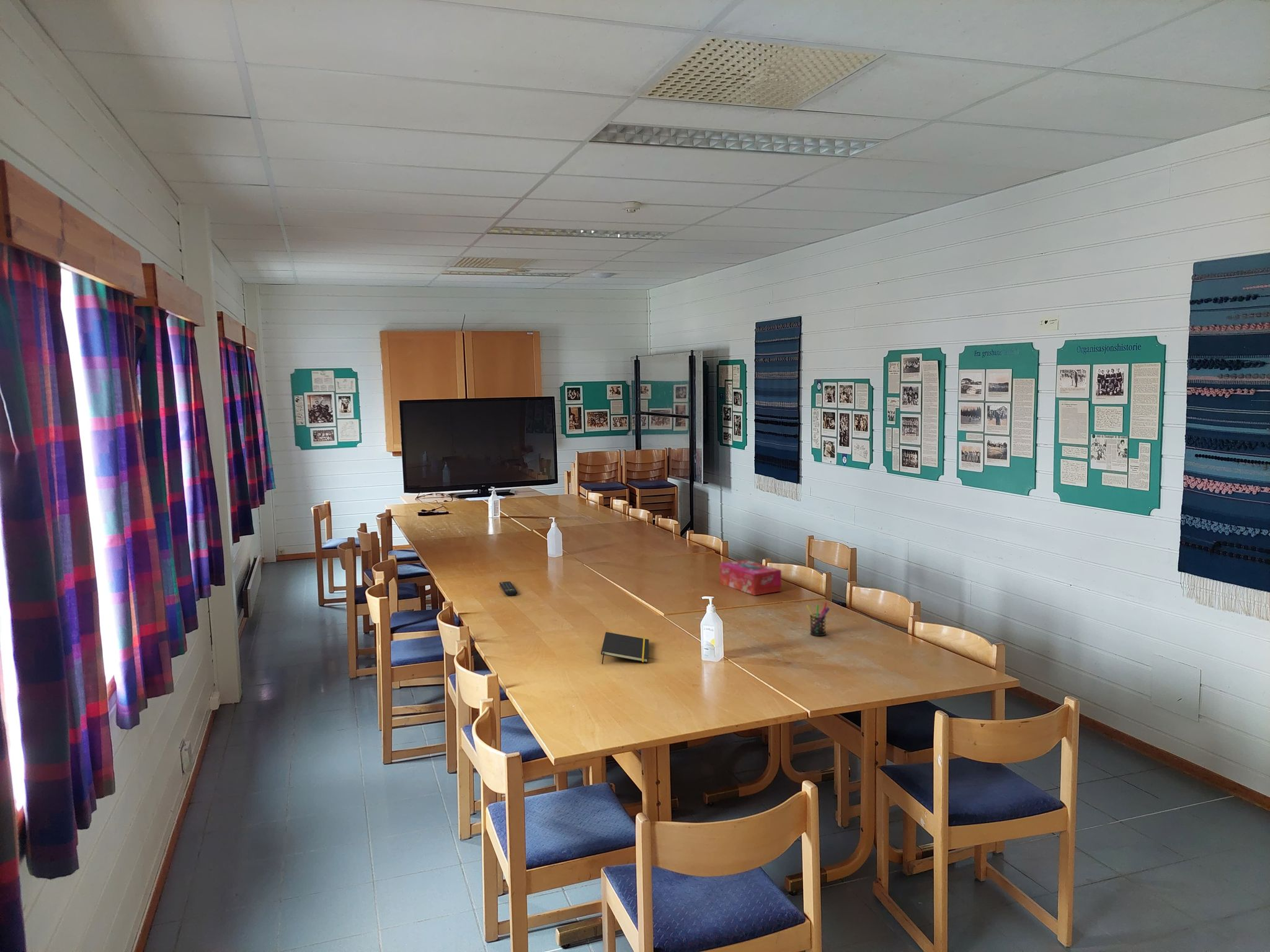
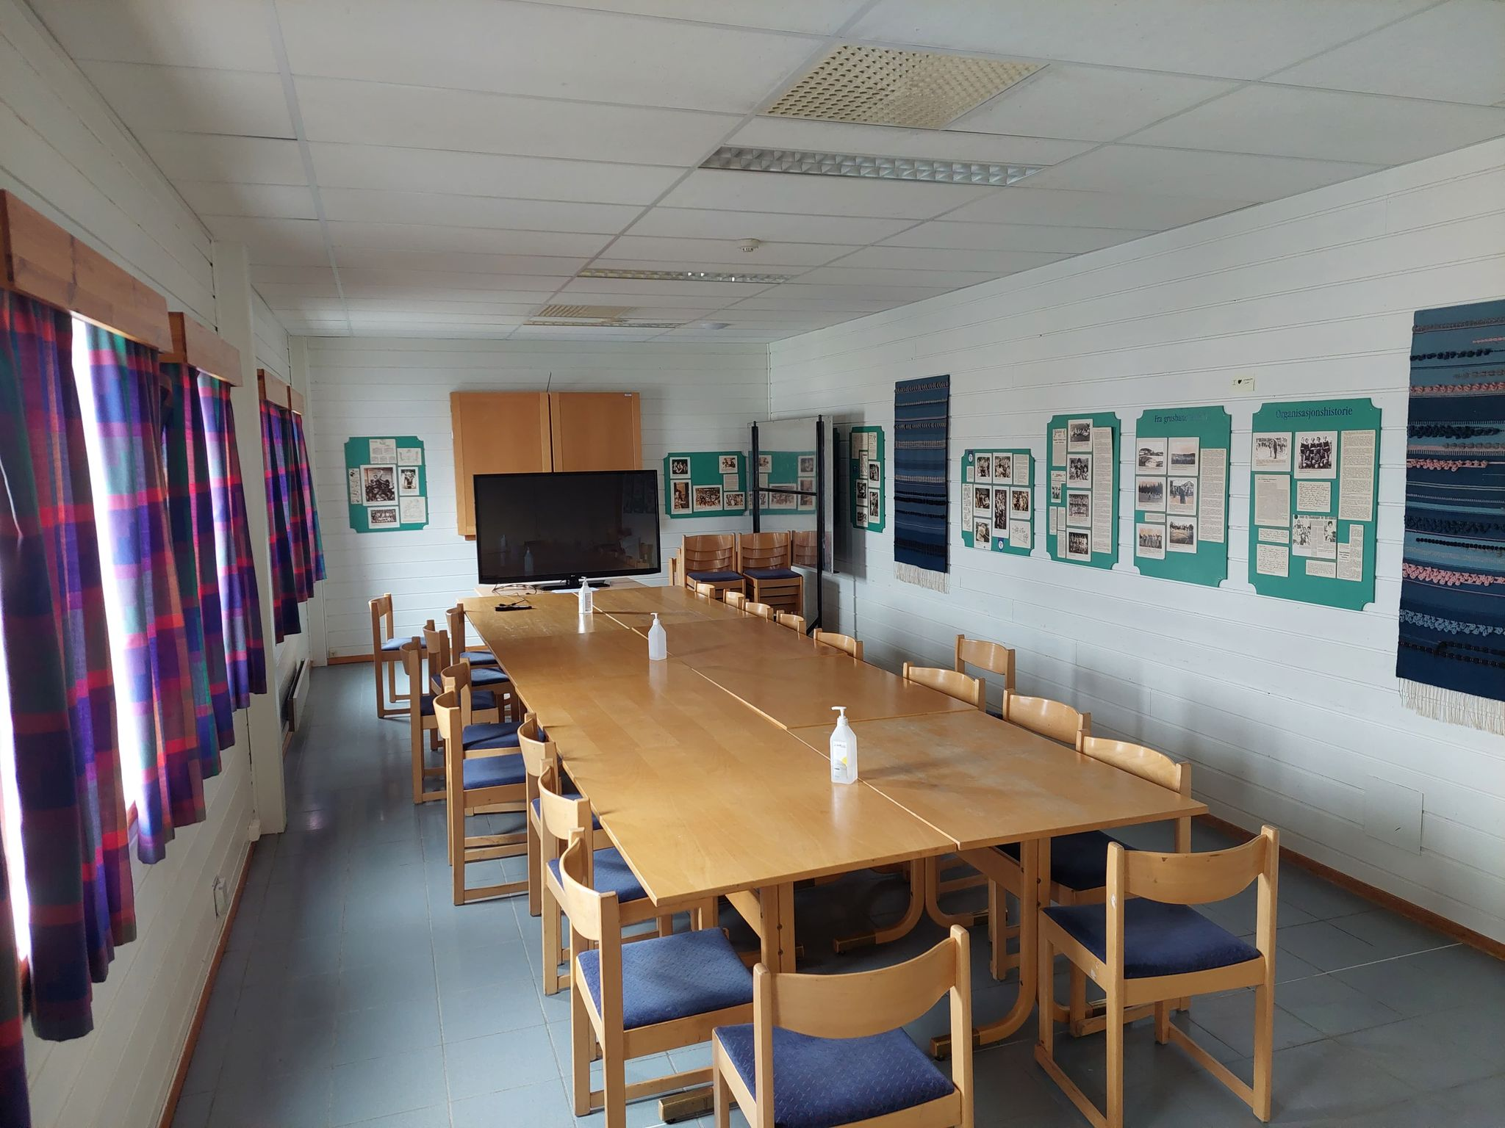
- notepad (626, 646)
- tissue box (750, 576)
- remote control (508, 588)
- pen holder (819, 617)
